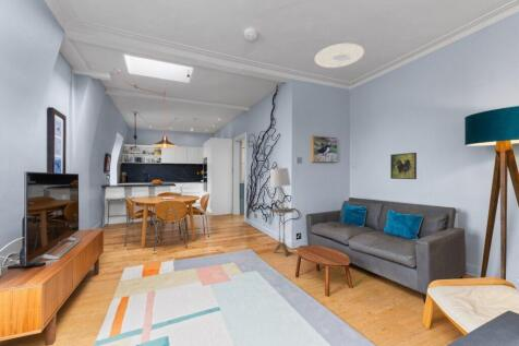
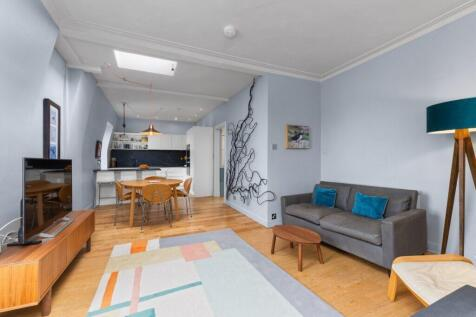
- ceiling light (338, 55)
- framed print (402, 166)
- side table (283, 231)
- lamp (282, 189)
